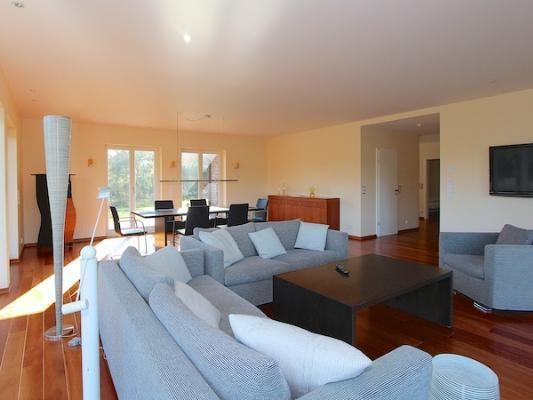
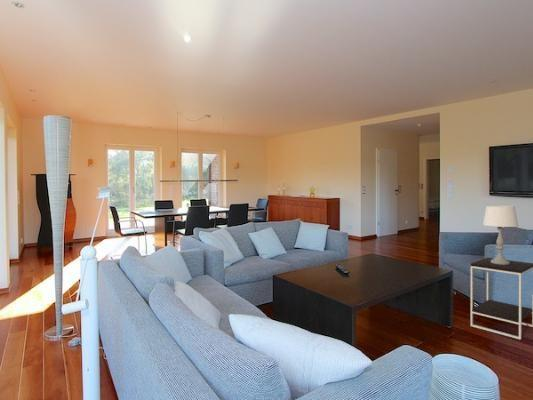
+ side table (502, 302)
+ table lamp (500, 234)
